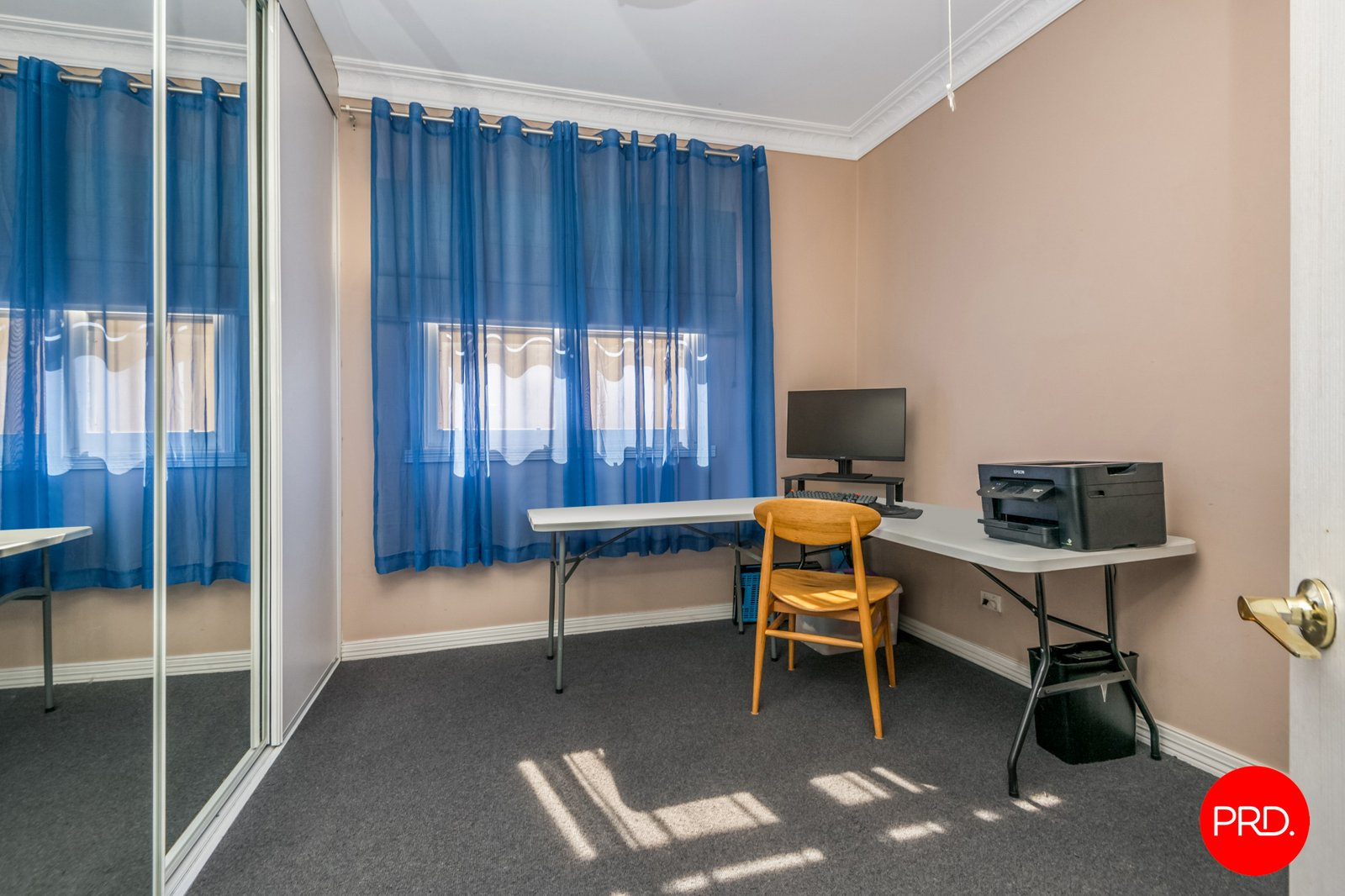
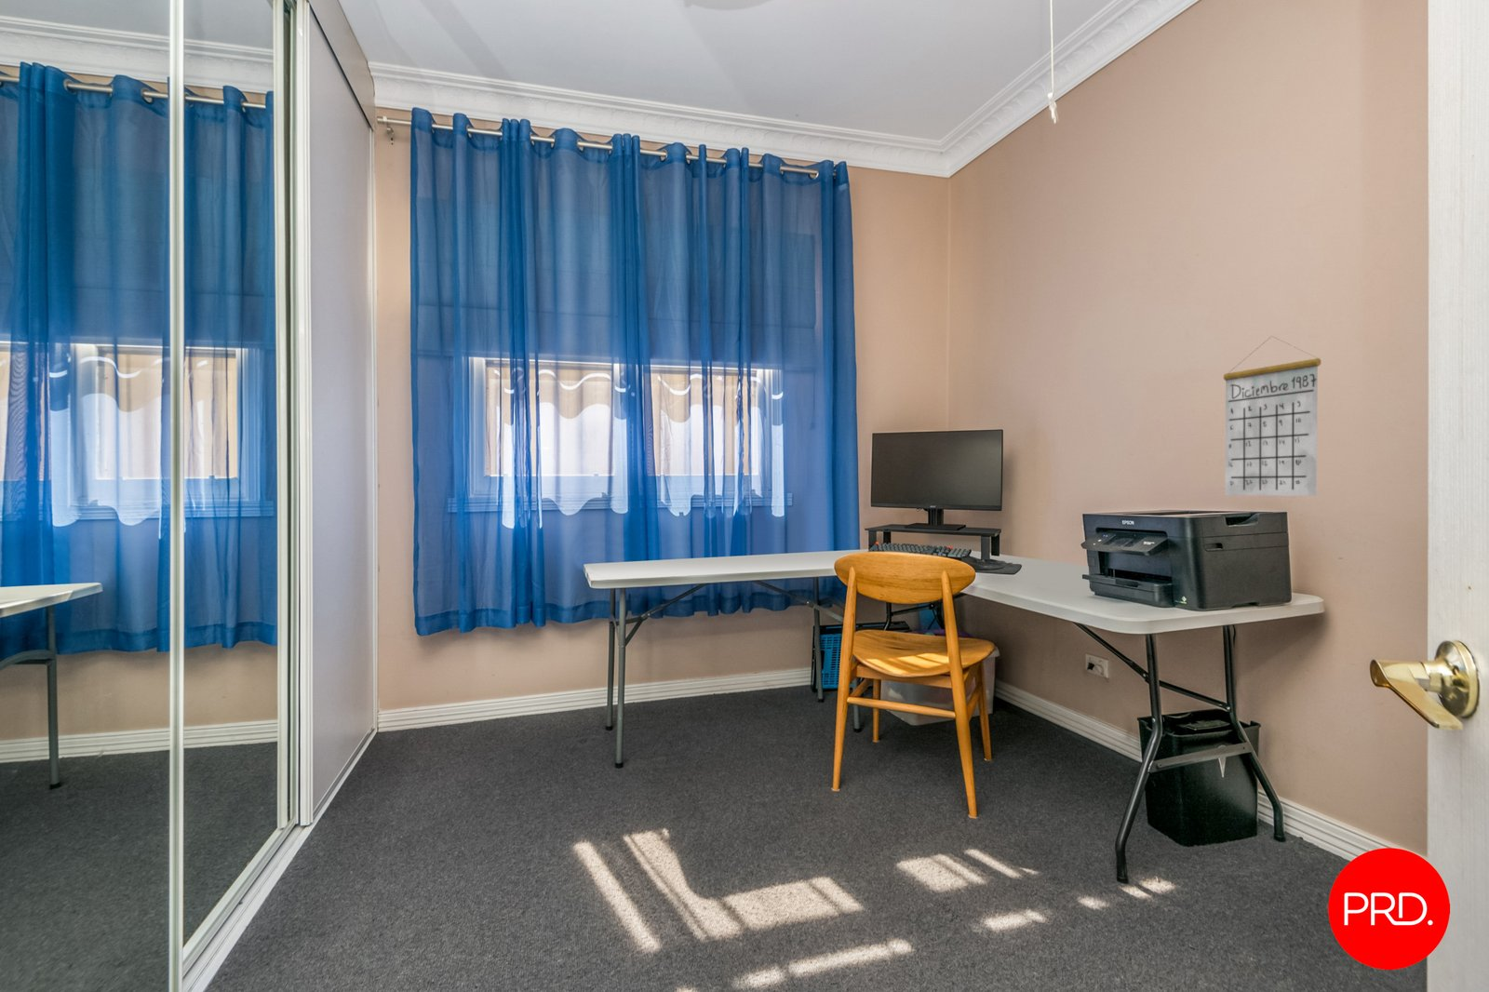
+ calendar (1269, 415)
